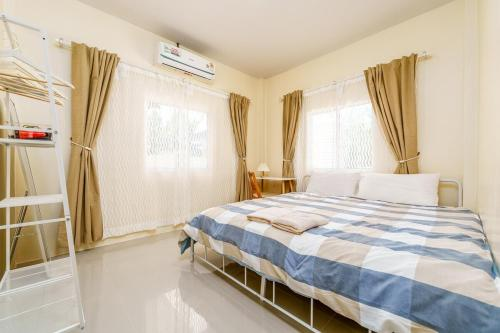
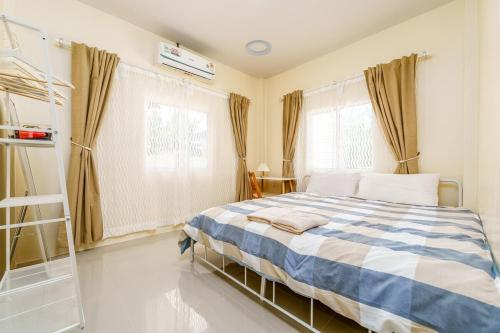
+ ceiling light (258, 51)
